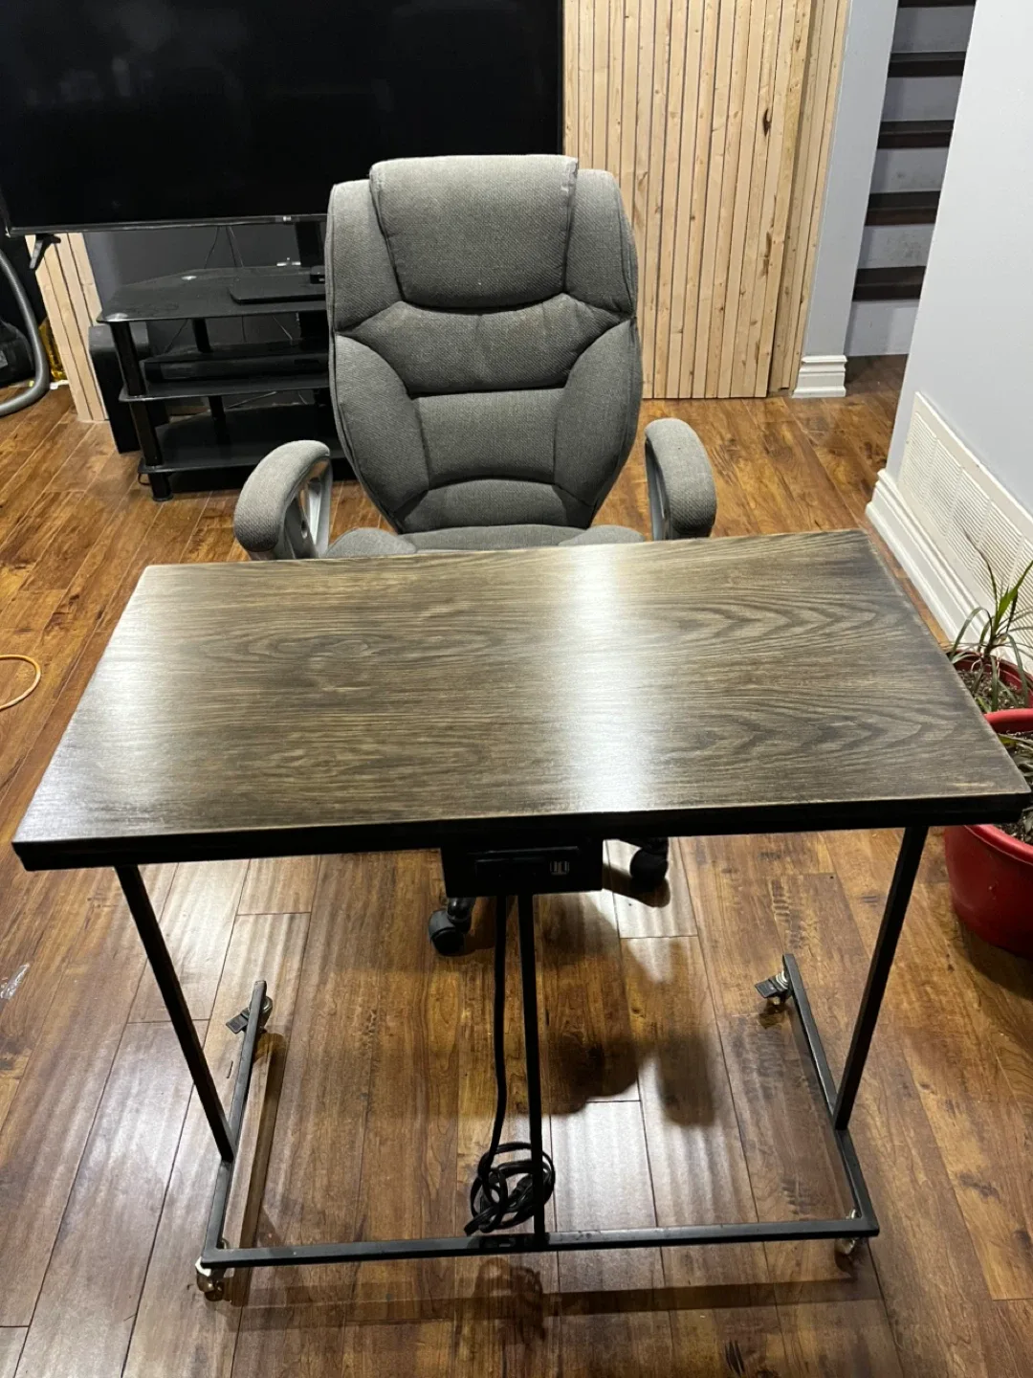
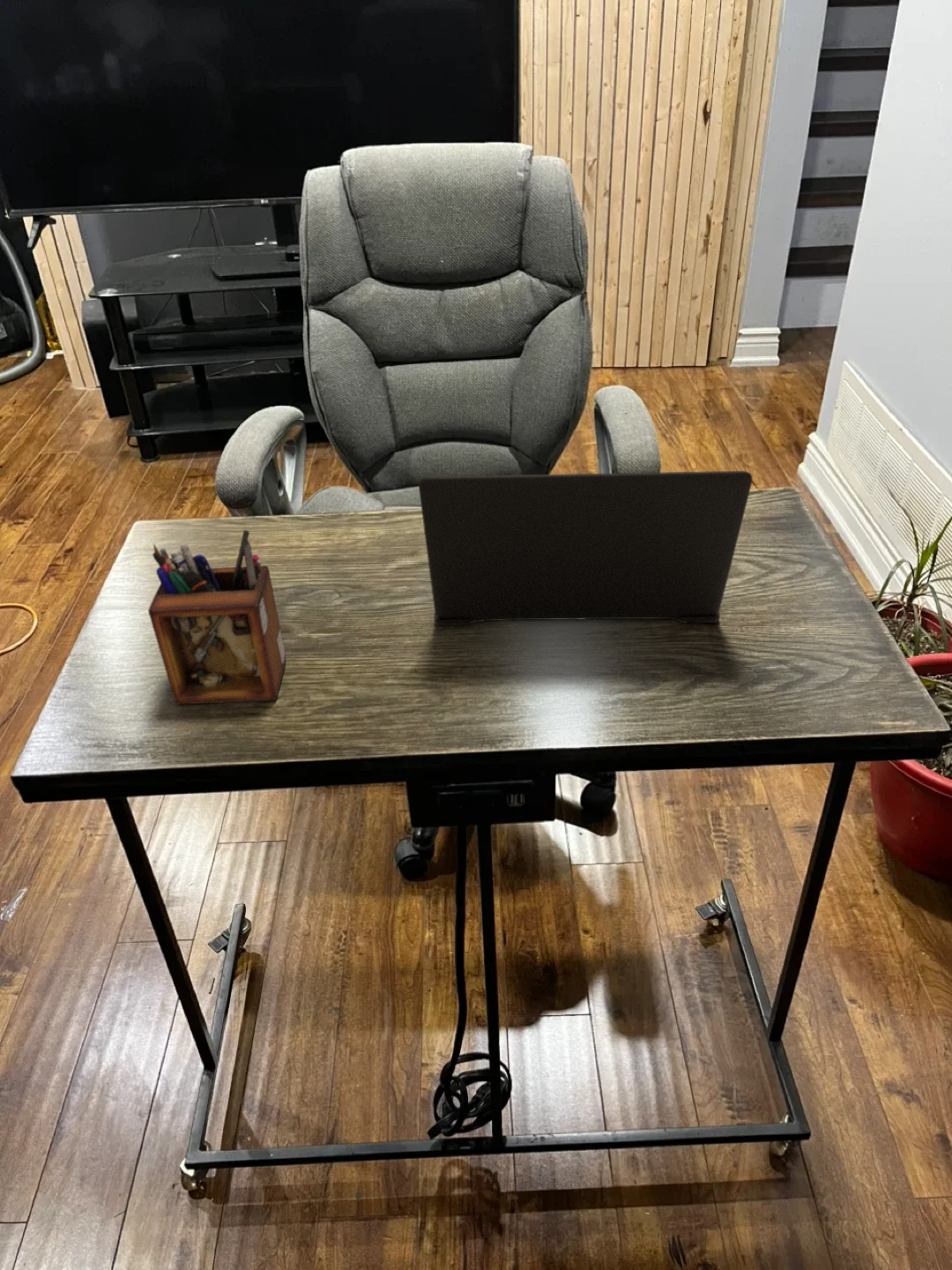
+ laptop (575, 506)
+ desk organizer (217, 617)
